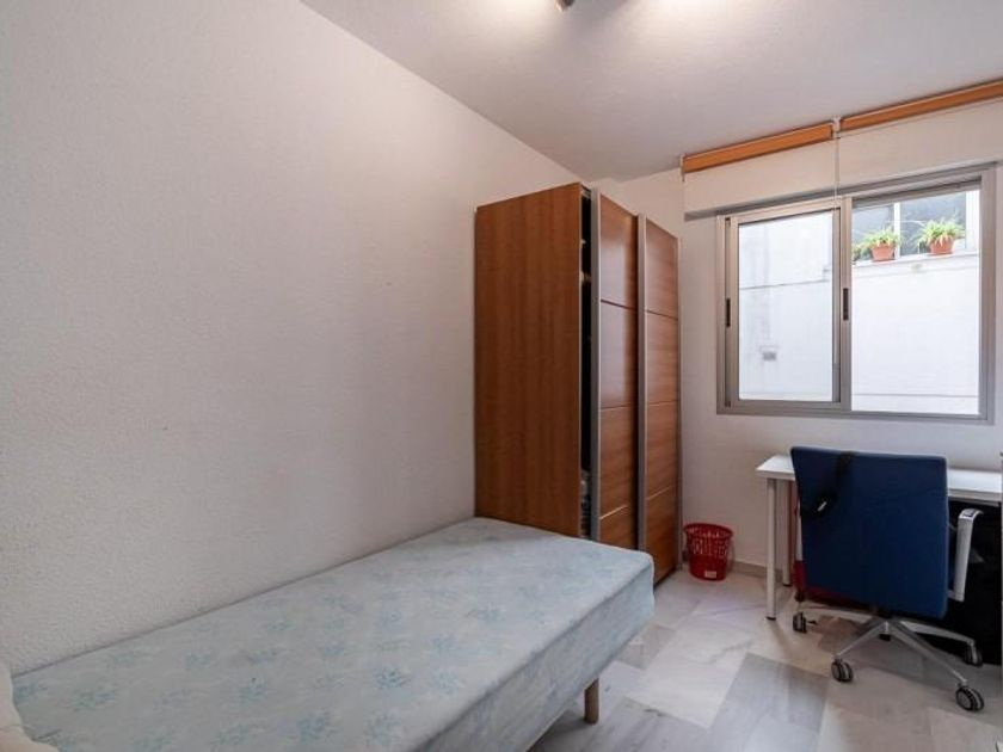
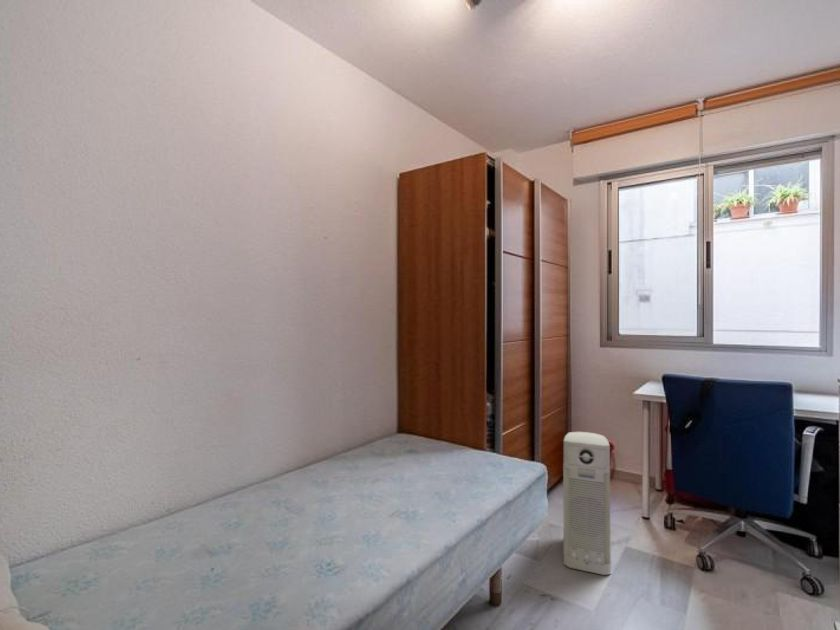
+ air purifier (586, 495)
